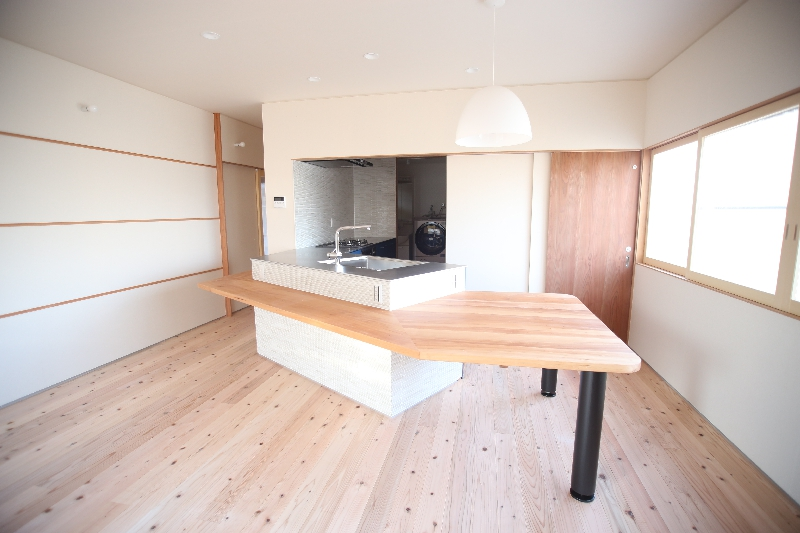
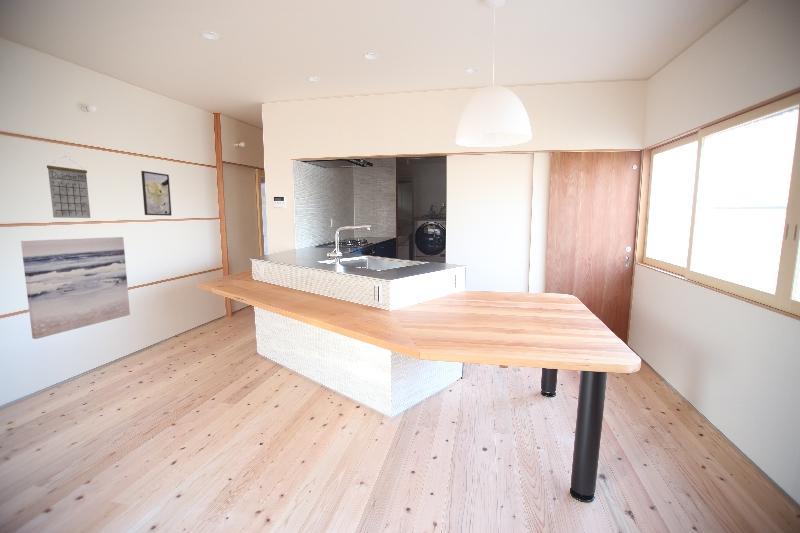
+ calendar (69, 187)
+ wall art (81, 282)
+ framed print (157, 194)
